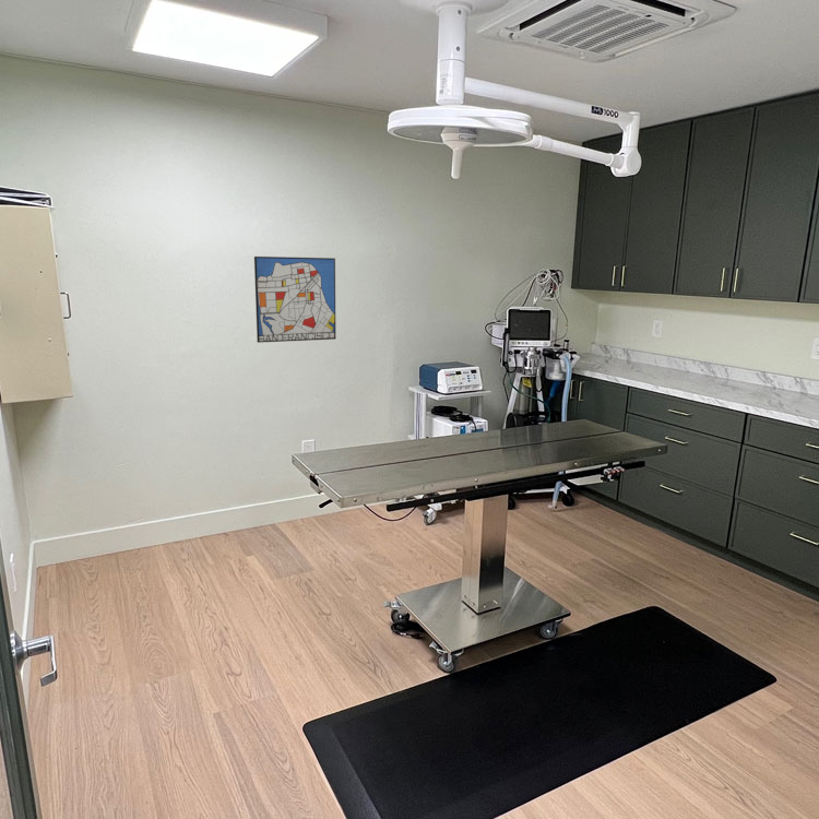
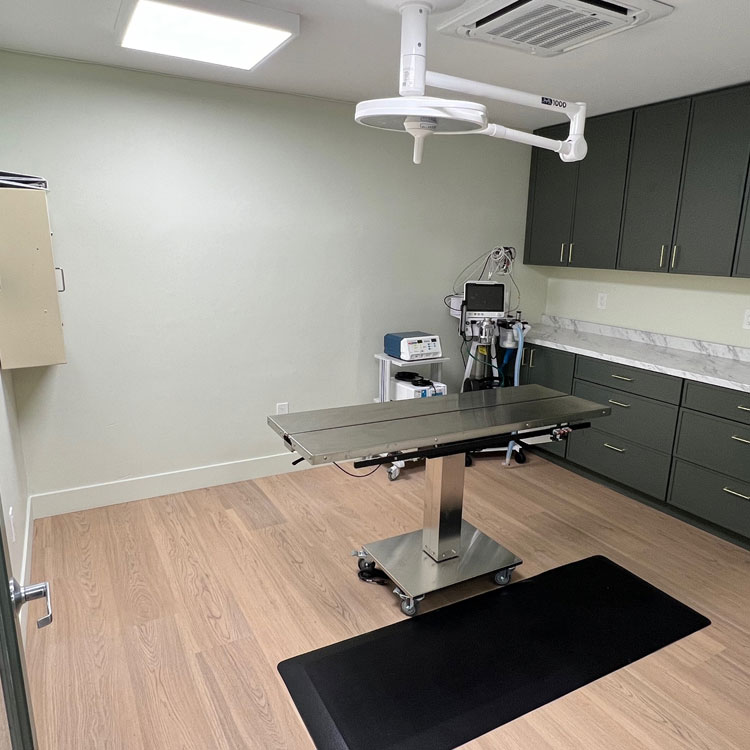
- wall art (296, 299)
